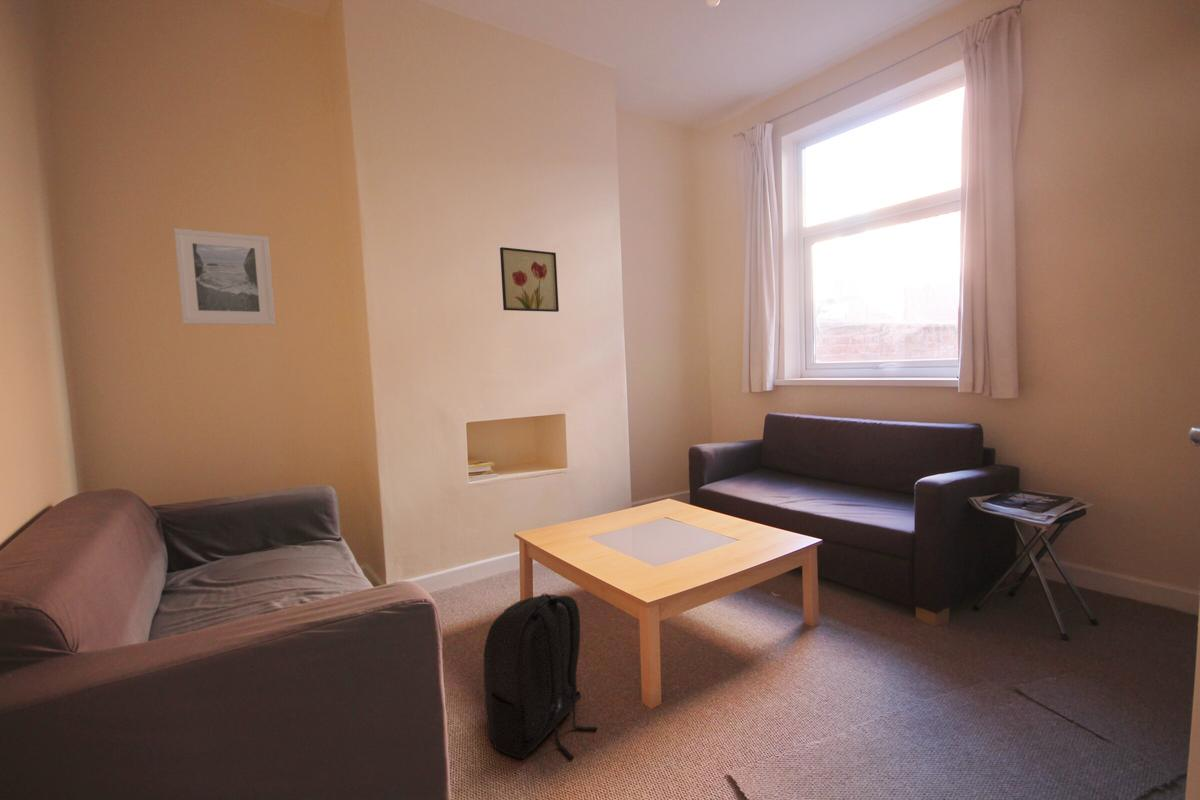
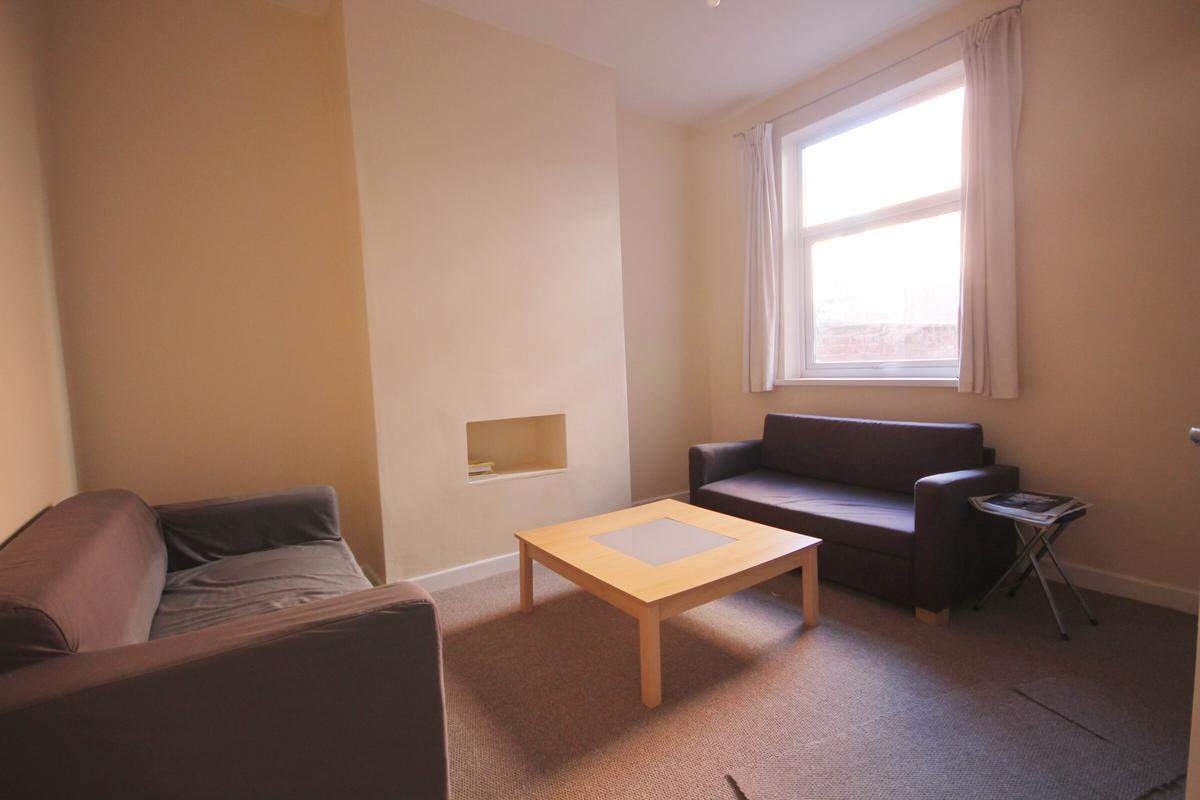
- backpack (541, 661)
- wall art (529, 280)
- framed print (227, 278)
